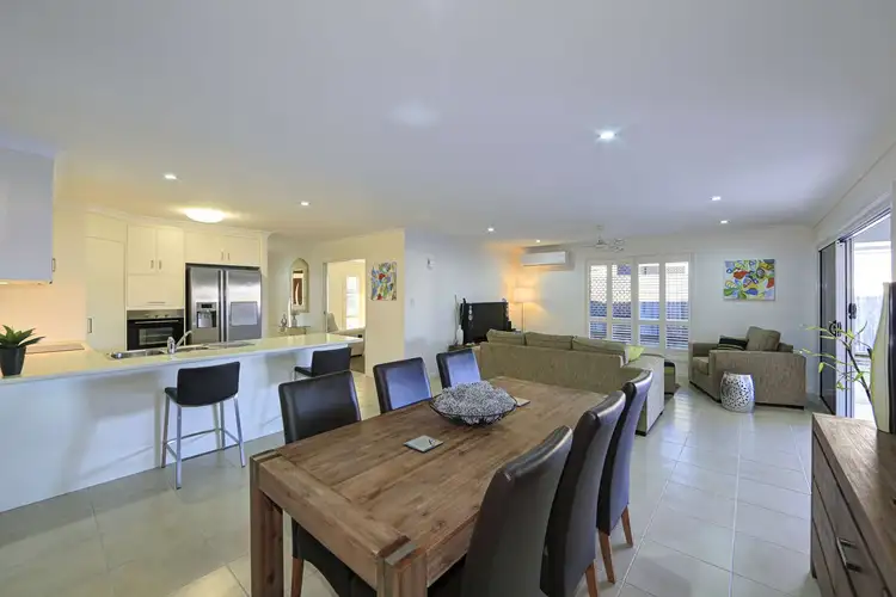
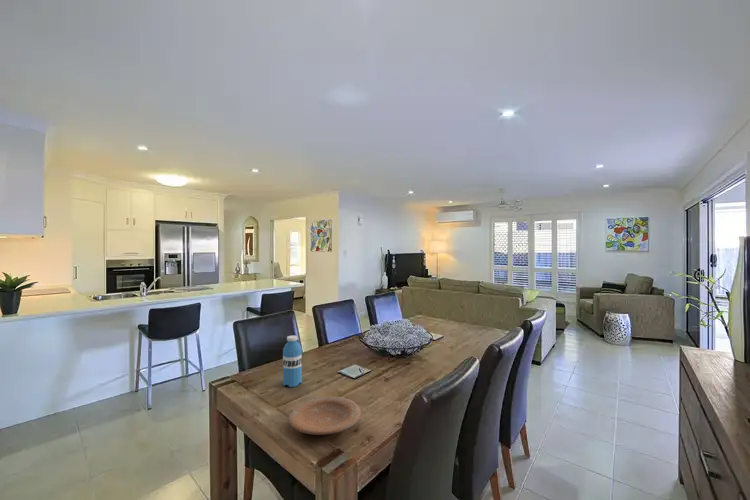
+ plate (325, 418)
+ water bottle (292, 360)
